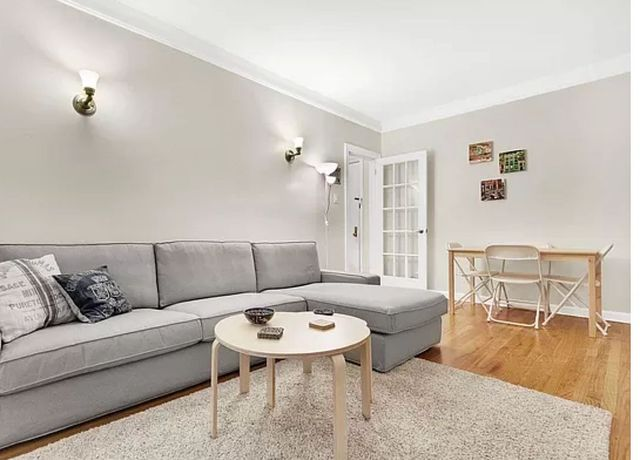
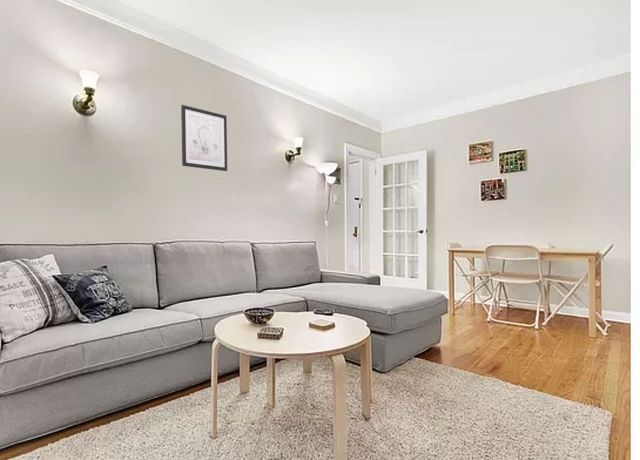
+ wall art (205, 139)
